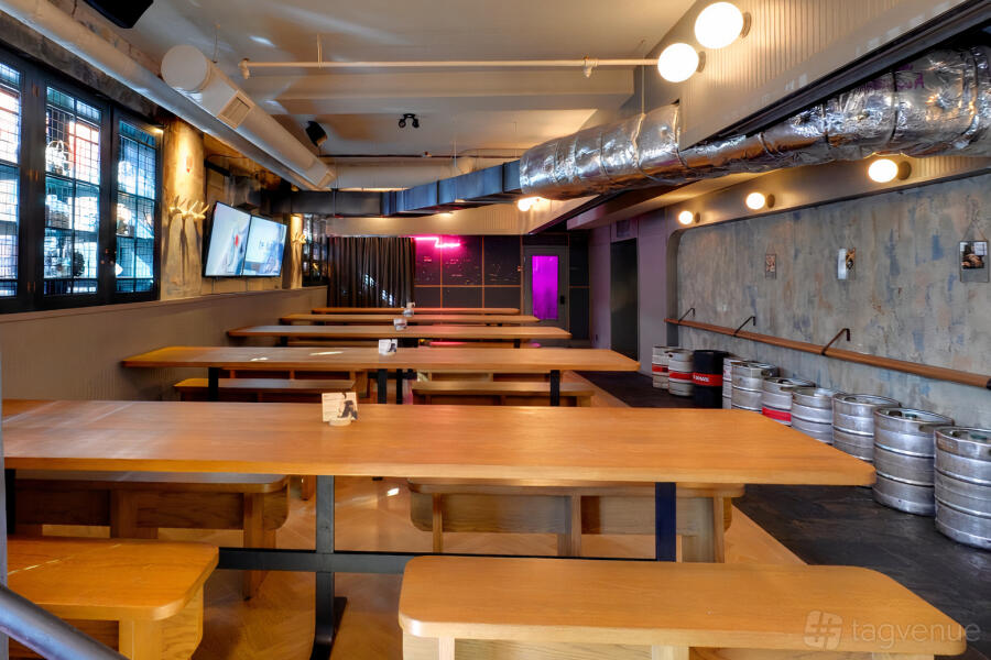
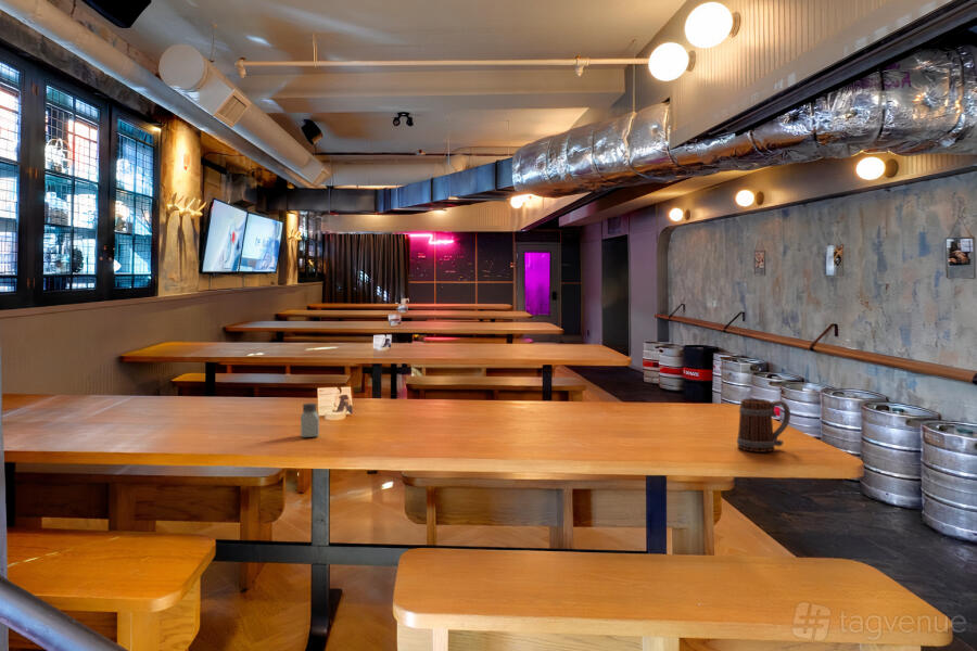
+ saltshaker (309, 420)
+ beer mug (763, 424)
